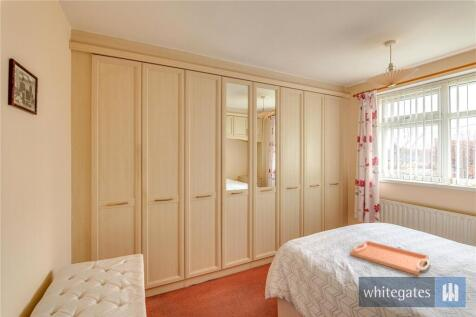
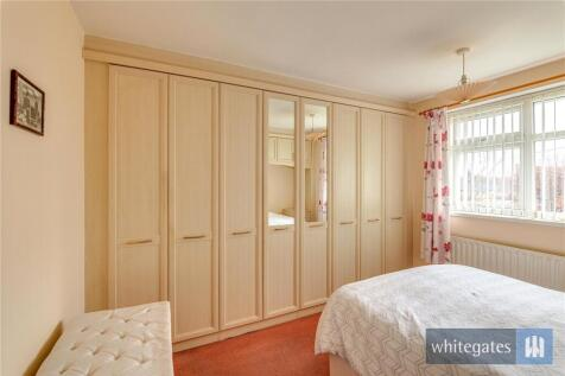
- serving tray (388, 255)
